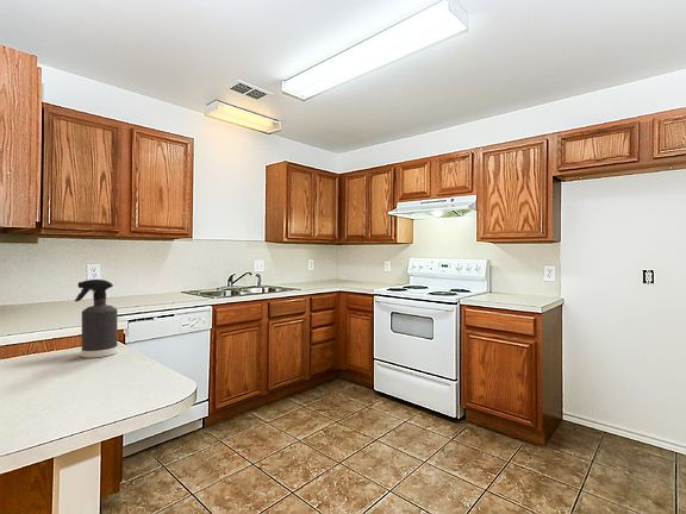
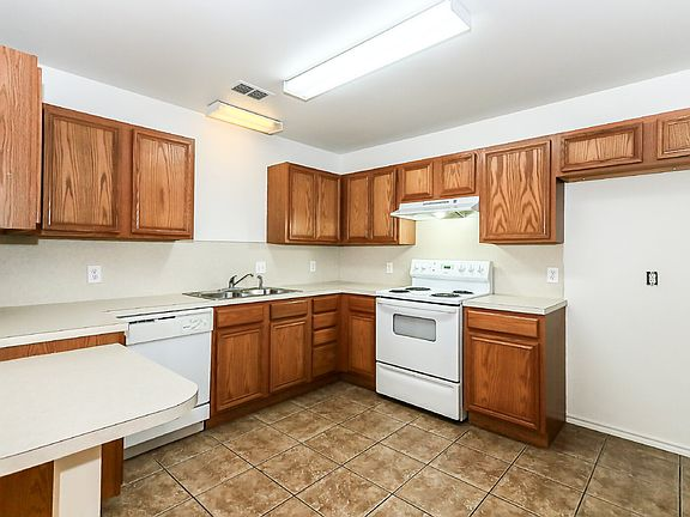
- spray bottle (96, 316)
